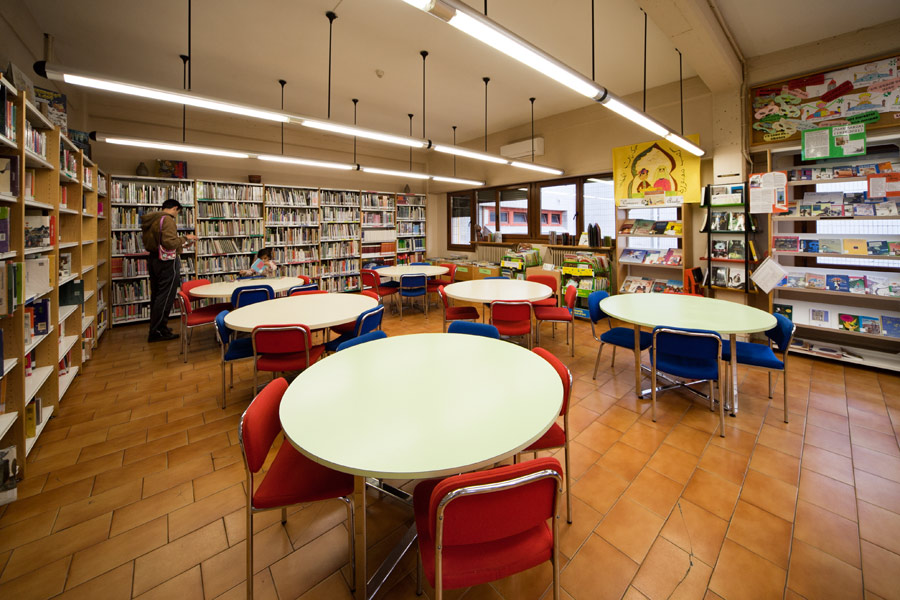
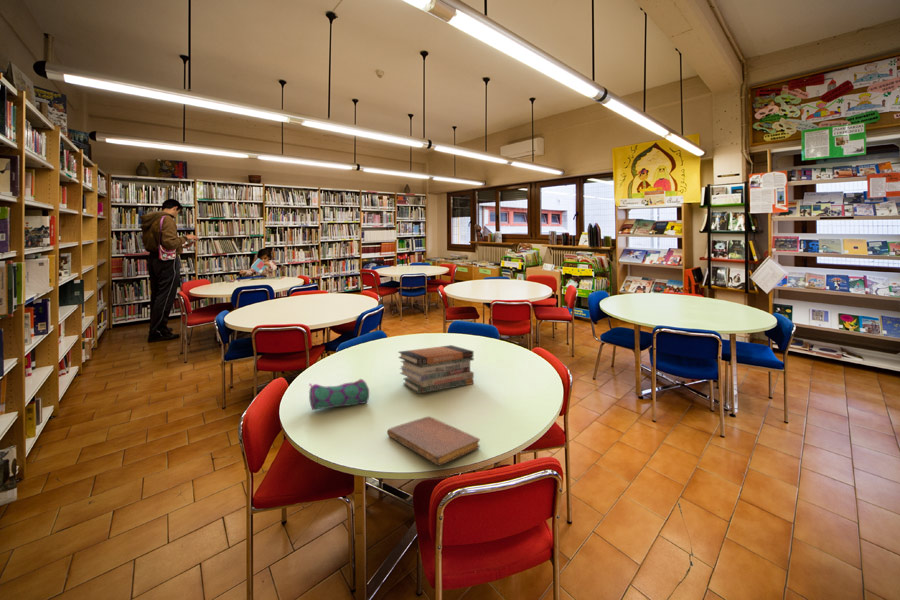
+ pencil case (339, 393)
+ notebook (432, 437)
+ book stack (436, 367)
